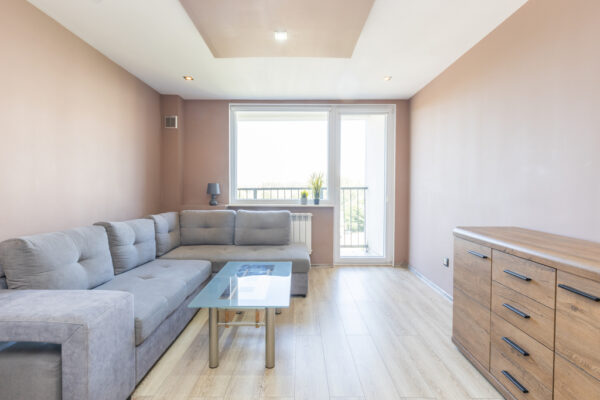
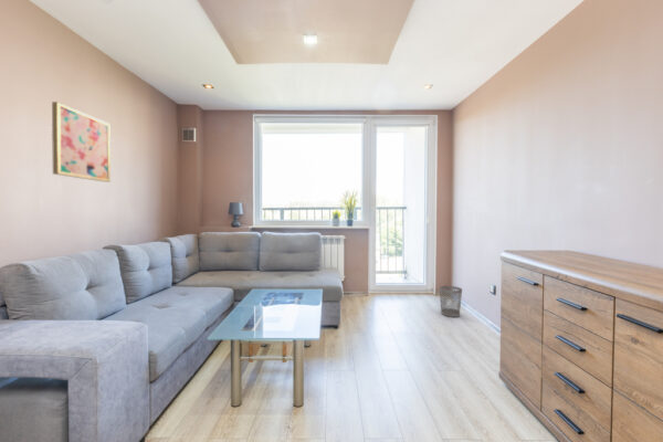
+ wastebasket (450, 301)
+ wall art (84, 146)
